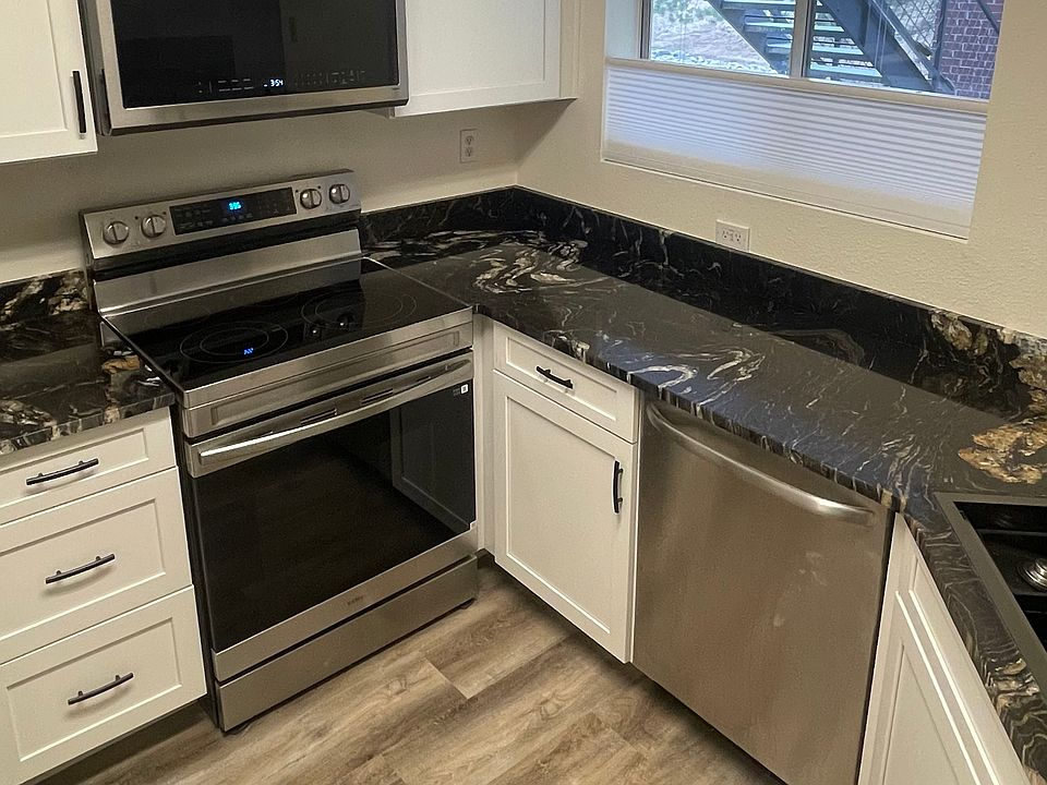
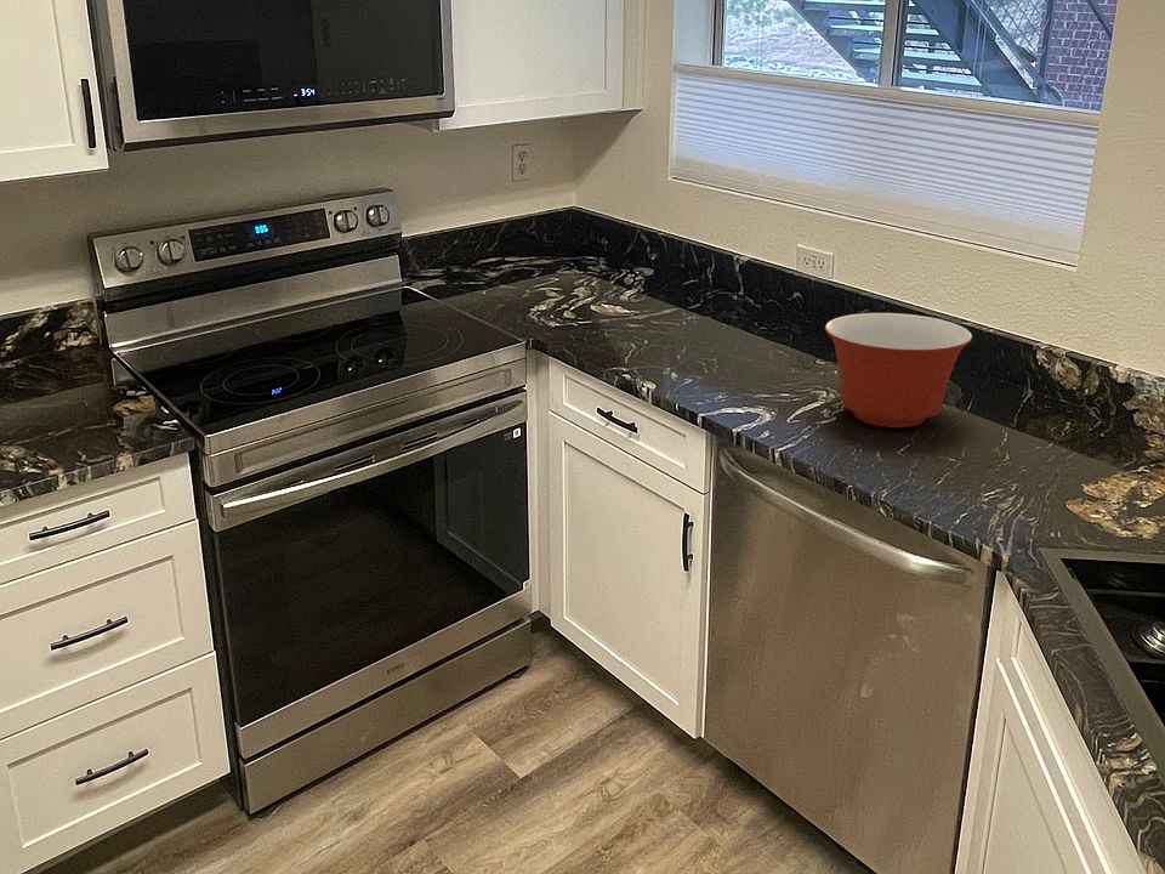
+ mixing bowl (893, 373)
